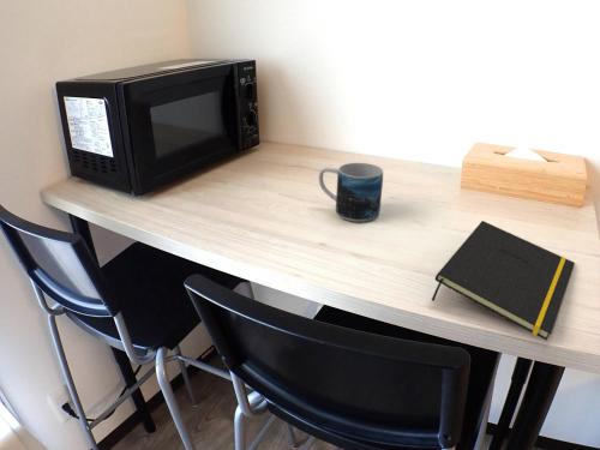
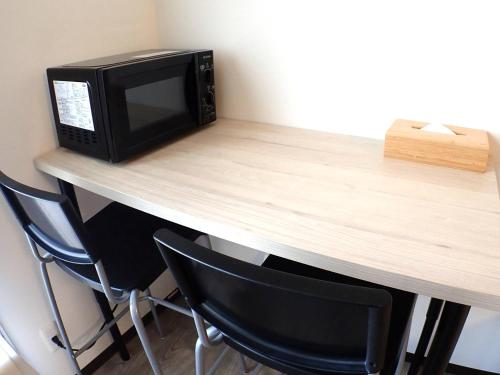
- notepad (509, 270)
- mug (348, 190)
